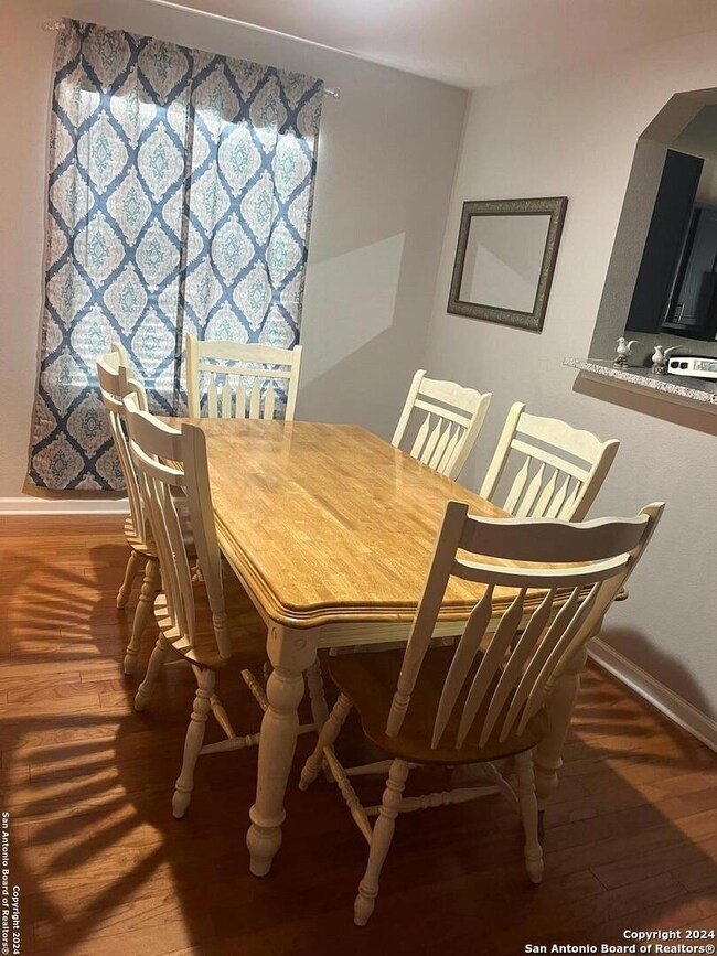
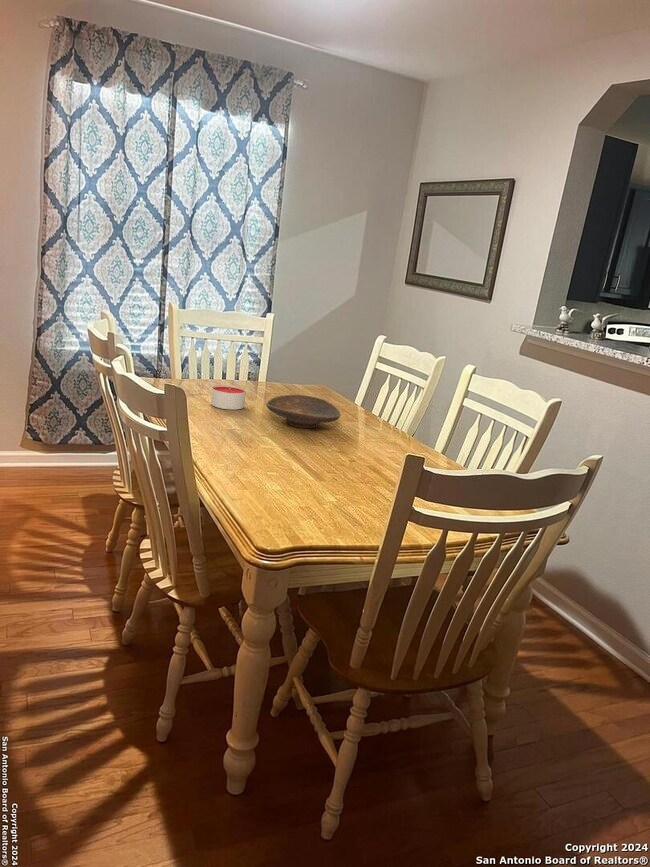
+ decorative bowl (302, 413)
+ candle (228, 396)
